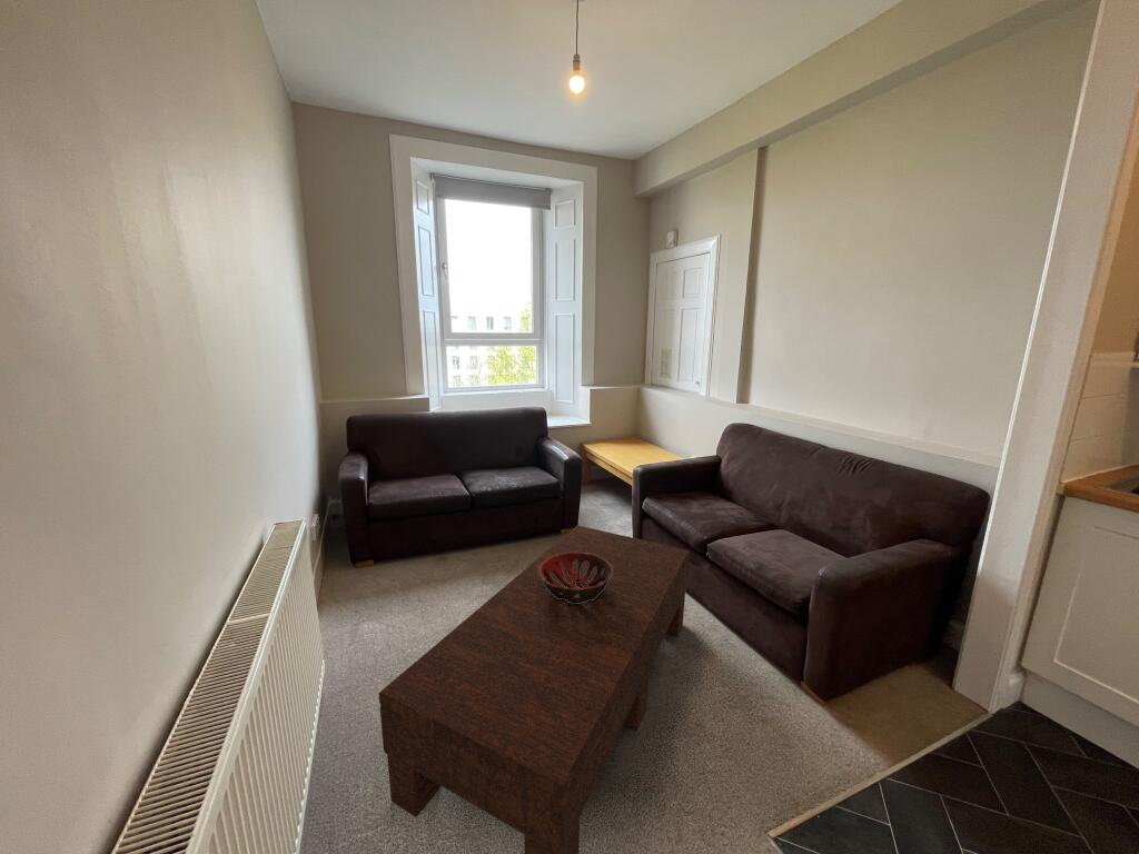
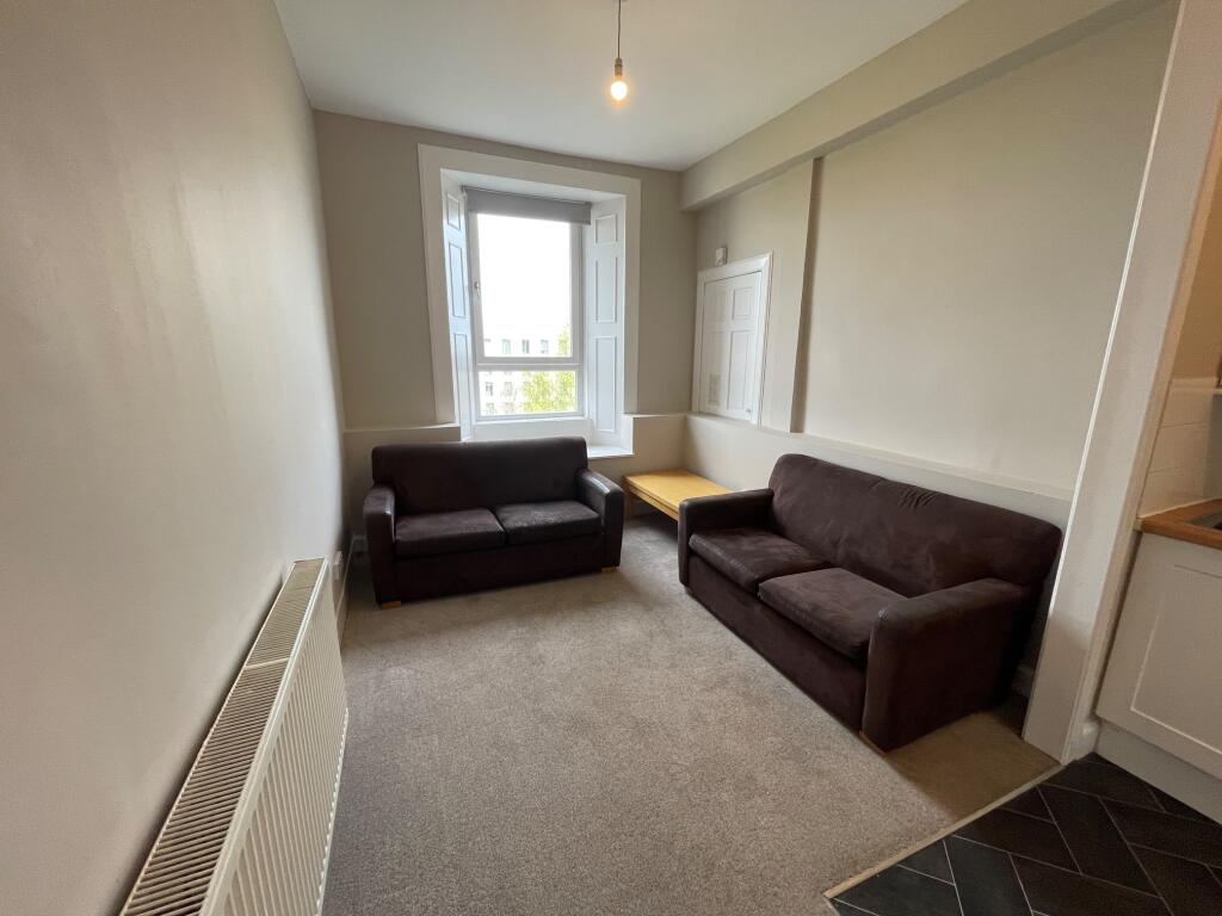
- decorative bowl (575, 578)
- coffee table (572, 648)
